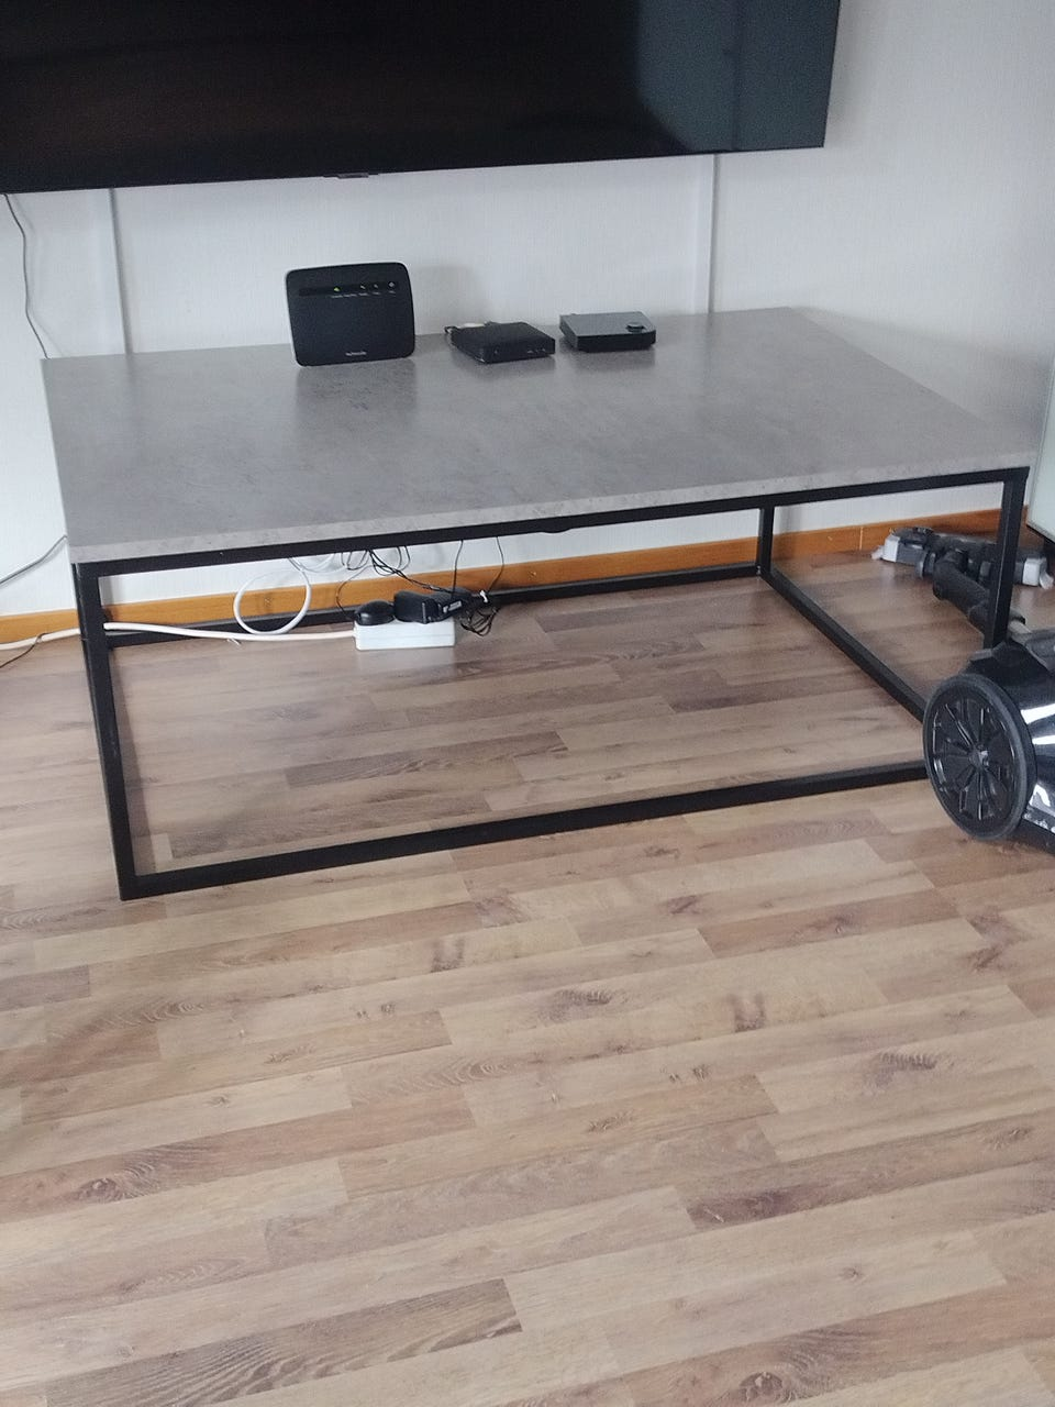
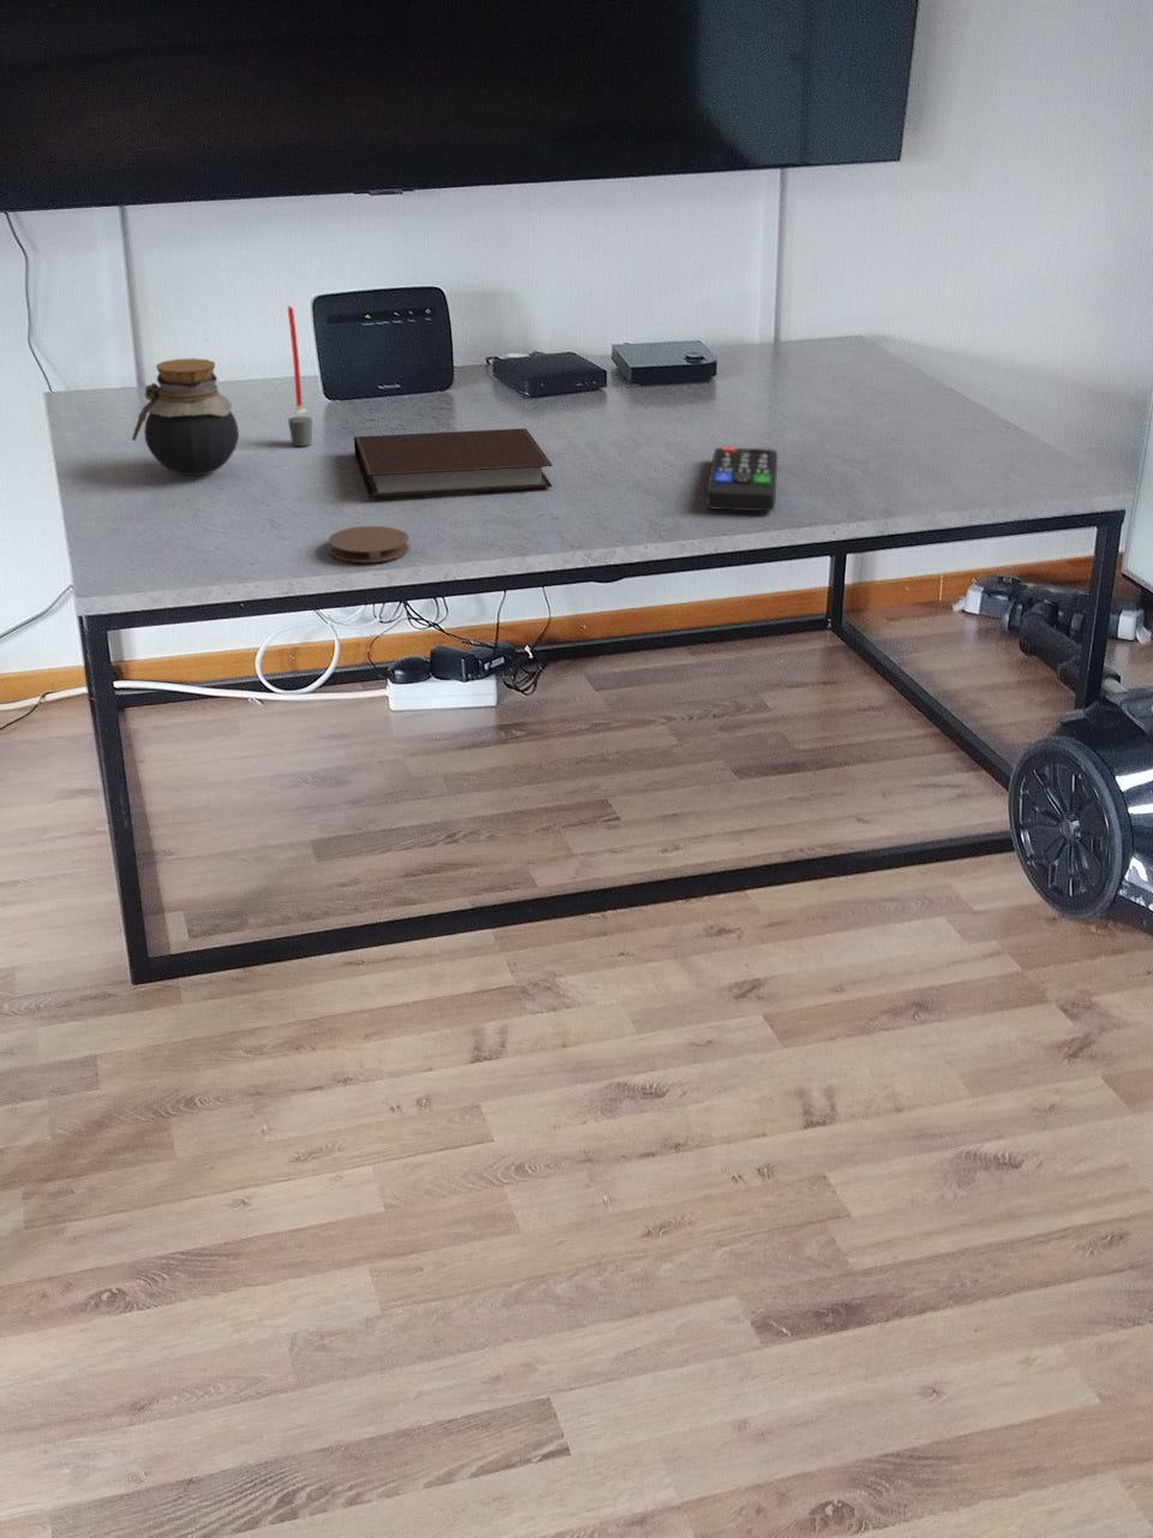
+ candle (297, 375)
+ remote control (742, 476)
+ notebook (451, 460)
+ jar (187, 418)
+ coaster (368, 543)
